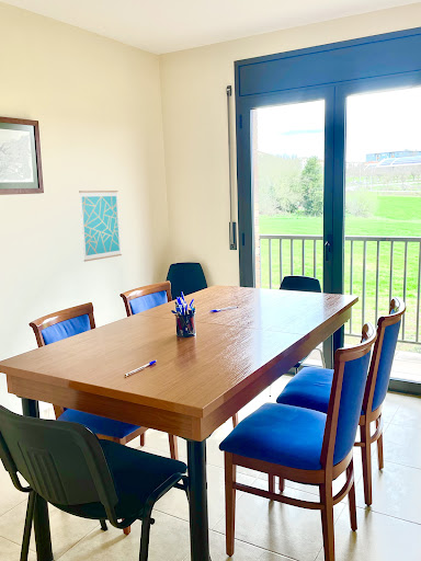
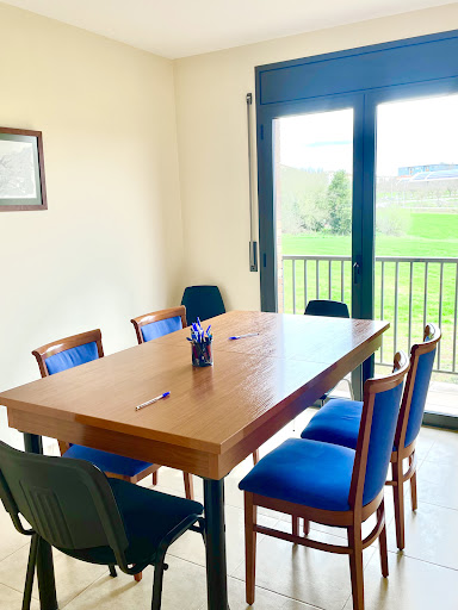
- wall art (101, 225)
